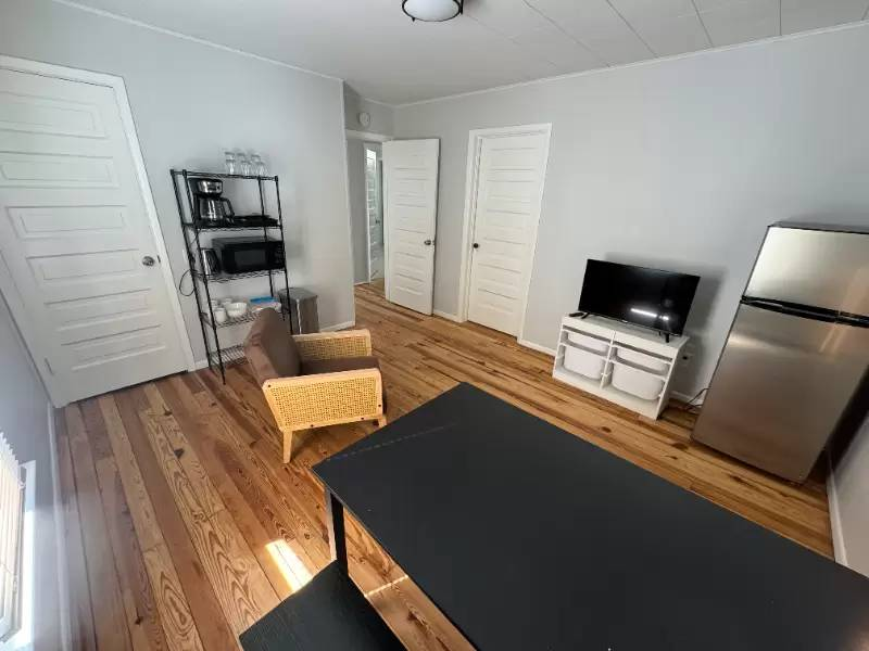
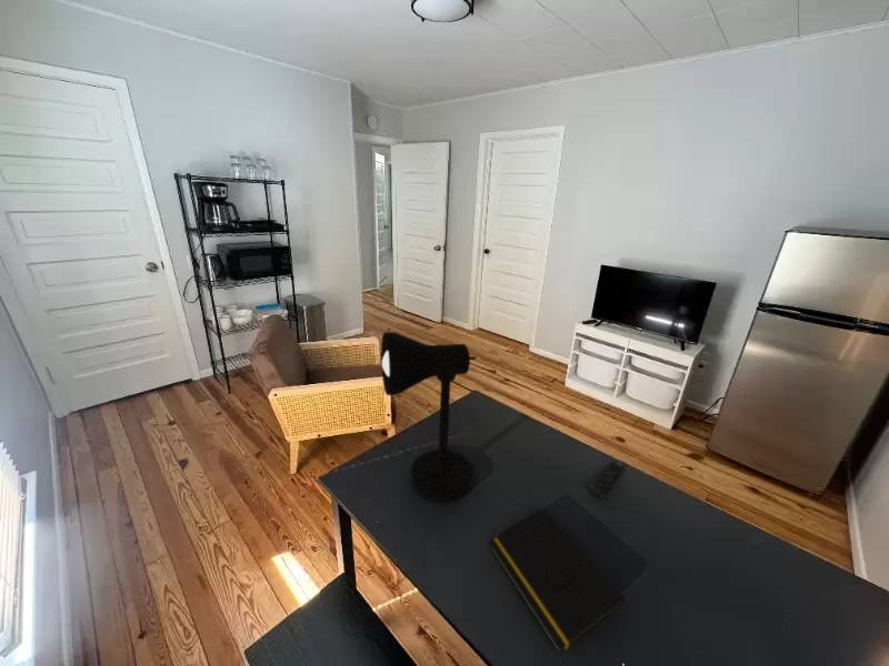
+ remote control (608, 476)
+ notepad (550, 569)
+ desk lamp (440, 412)
